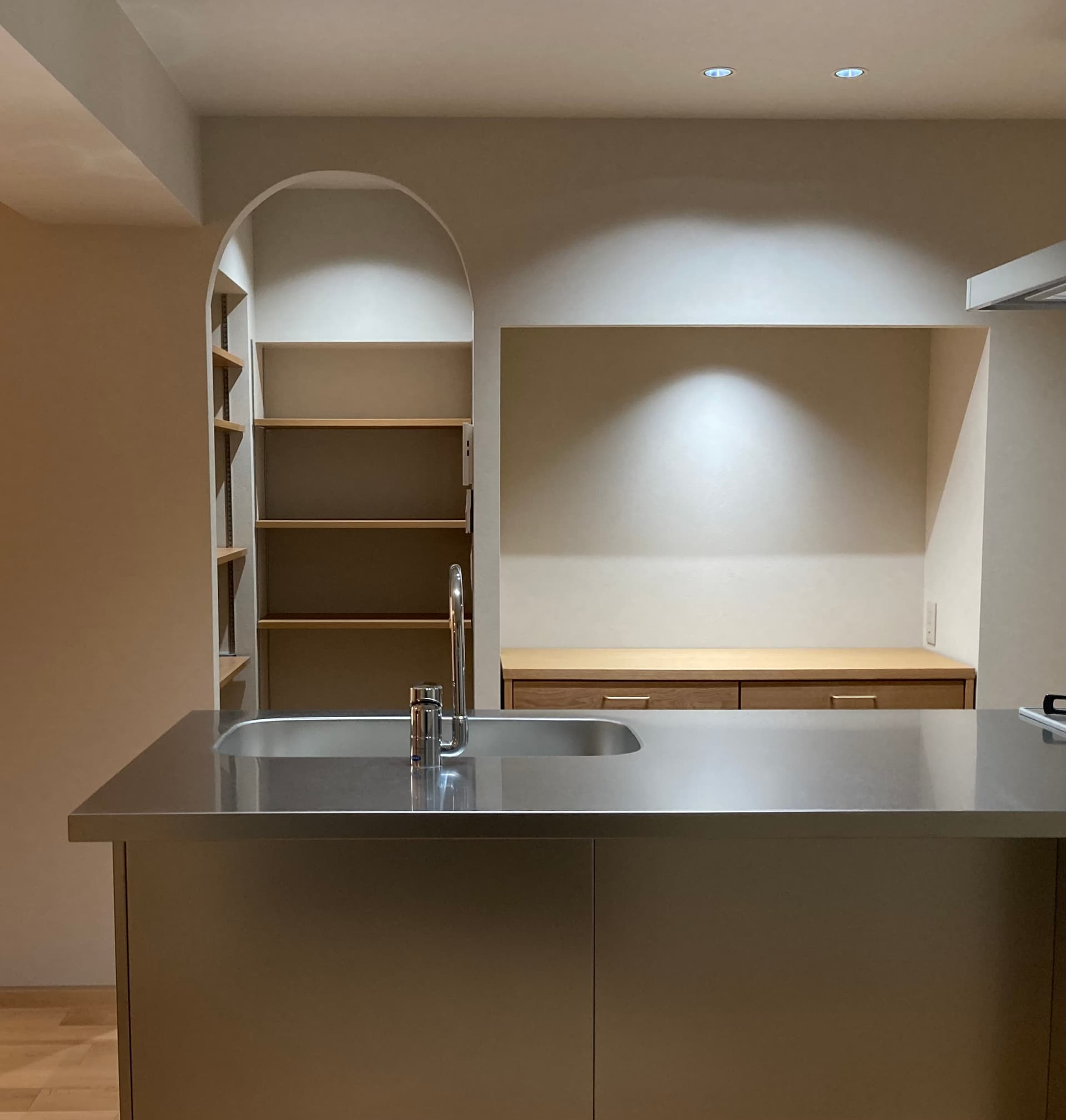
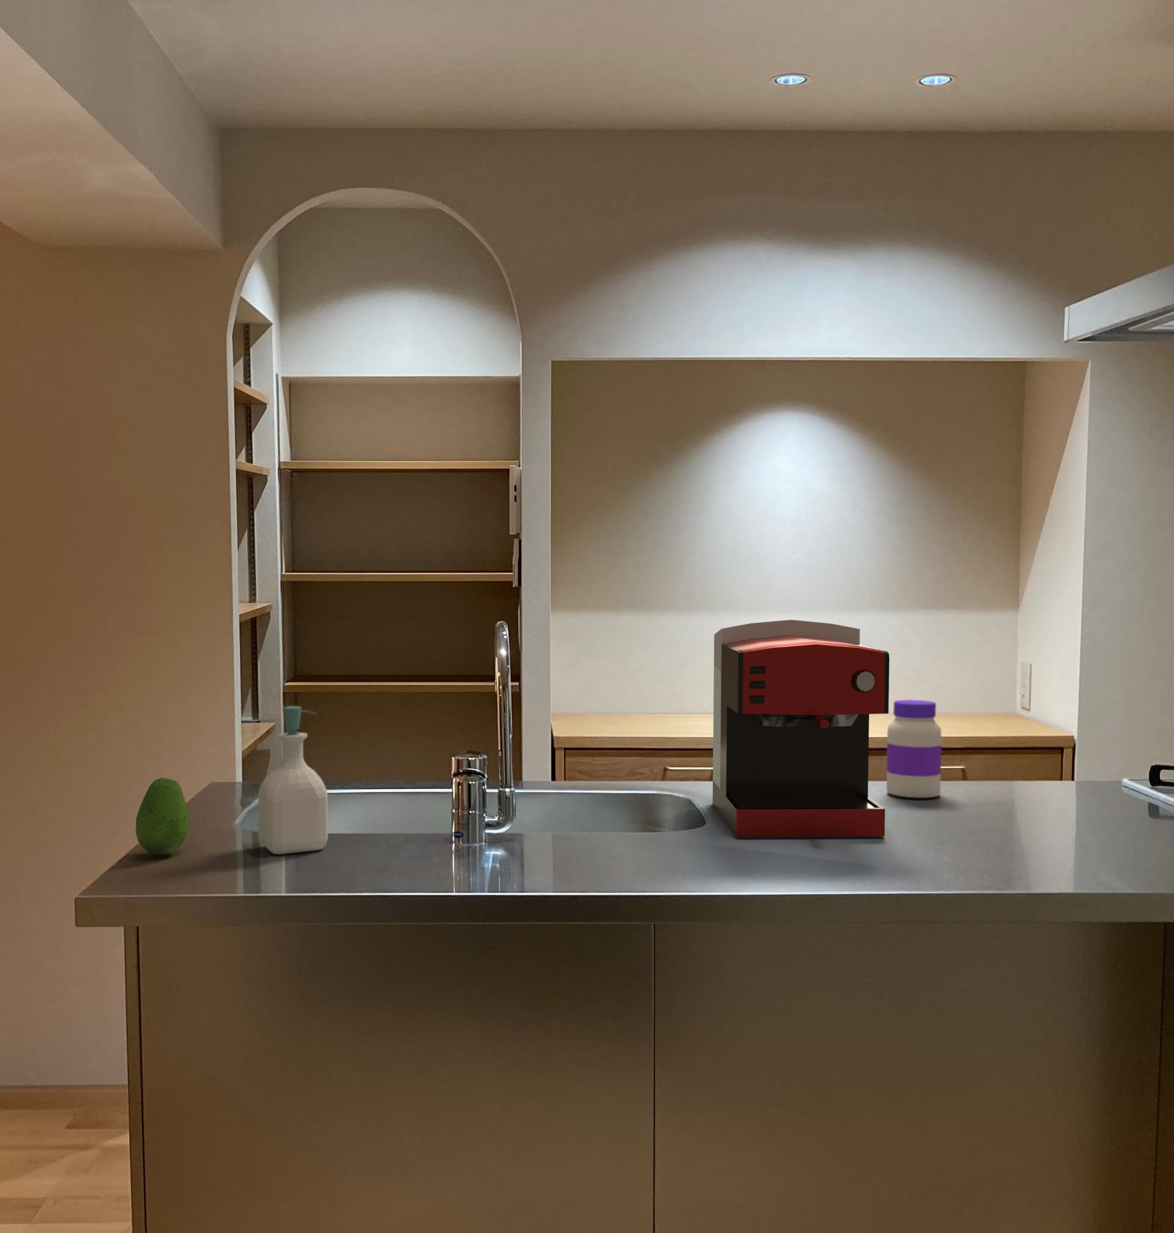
+ jar (913, 748)
+ coffee maker (800, 723)
+ soap bottle (292, 777)
+ fruit (162, 816)
